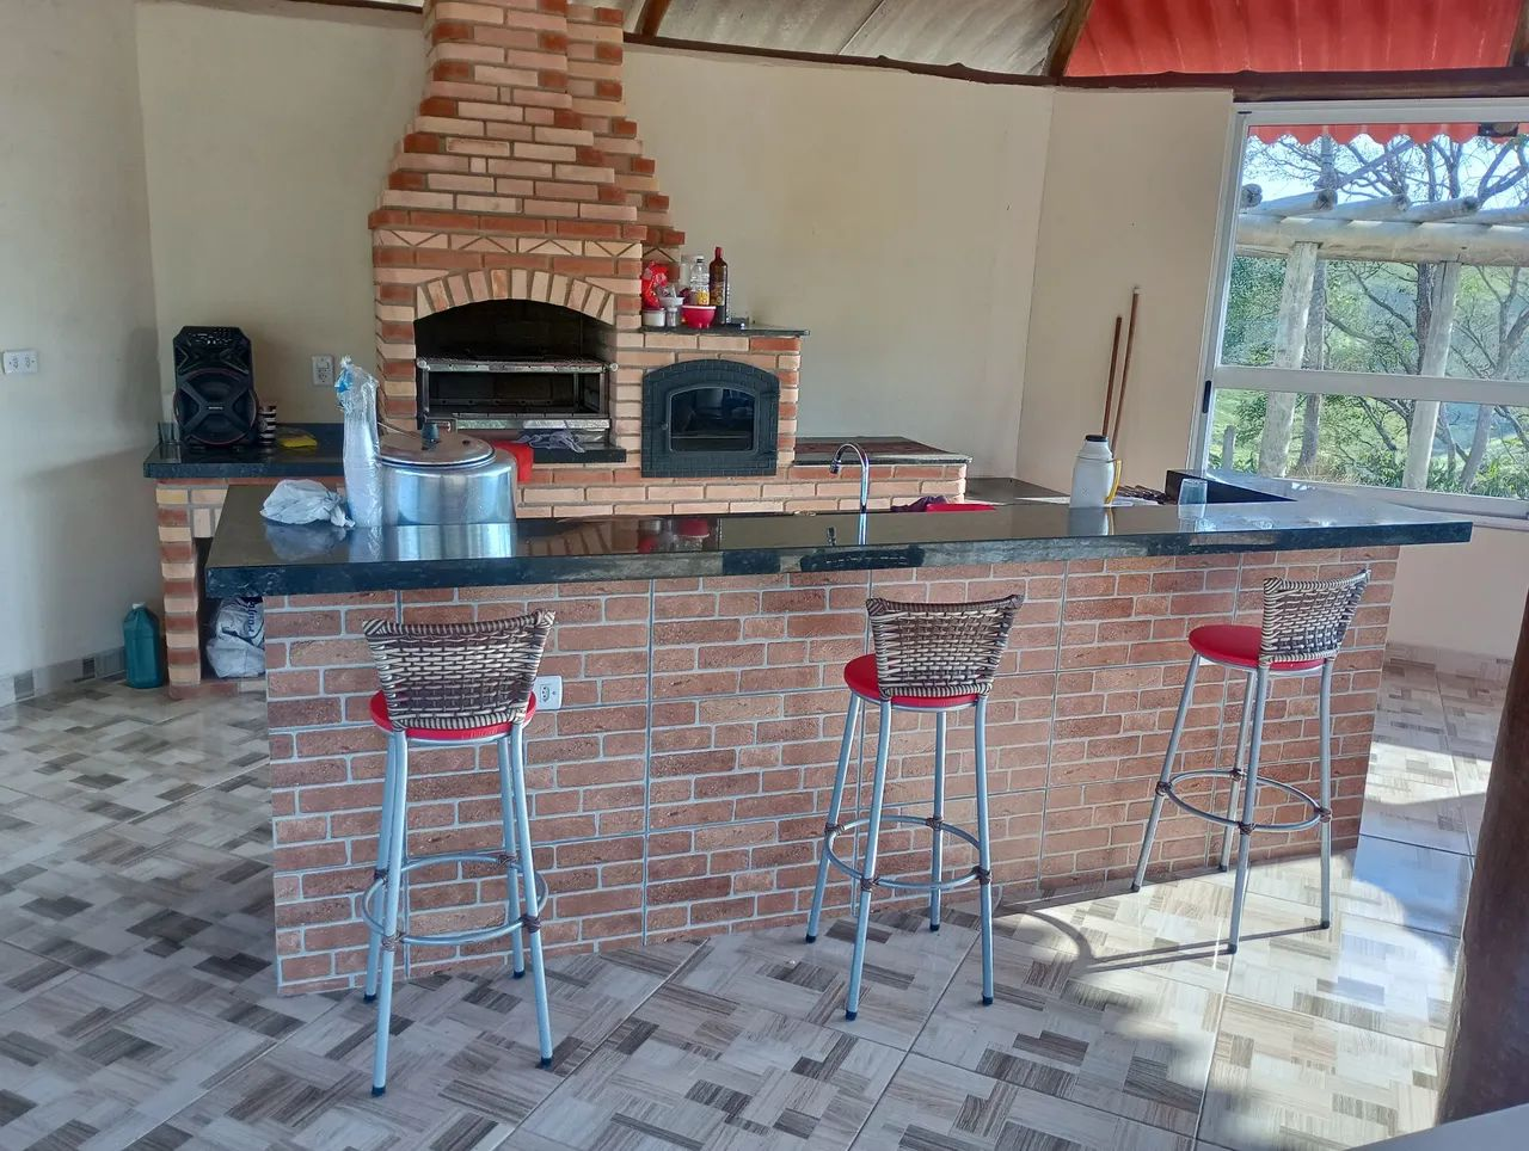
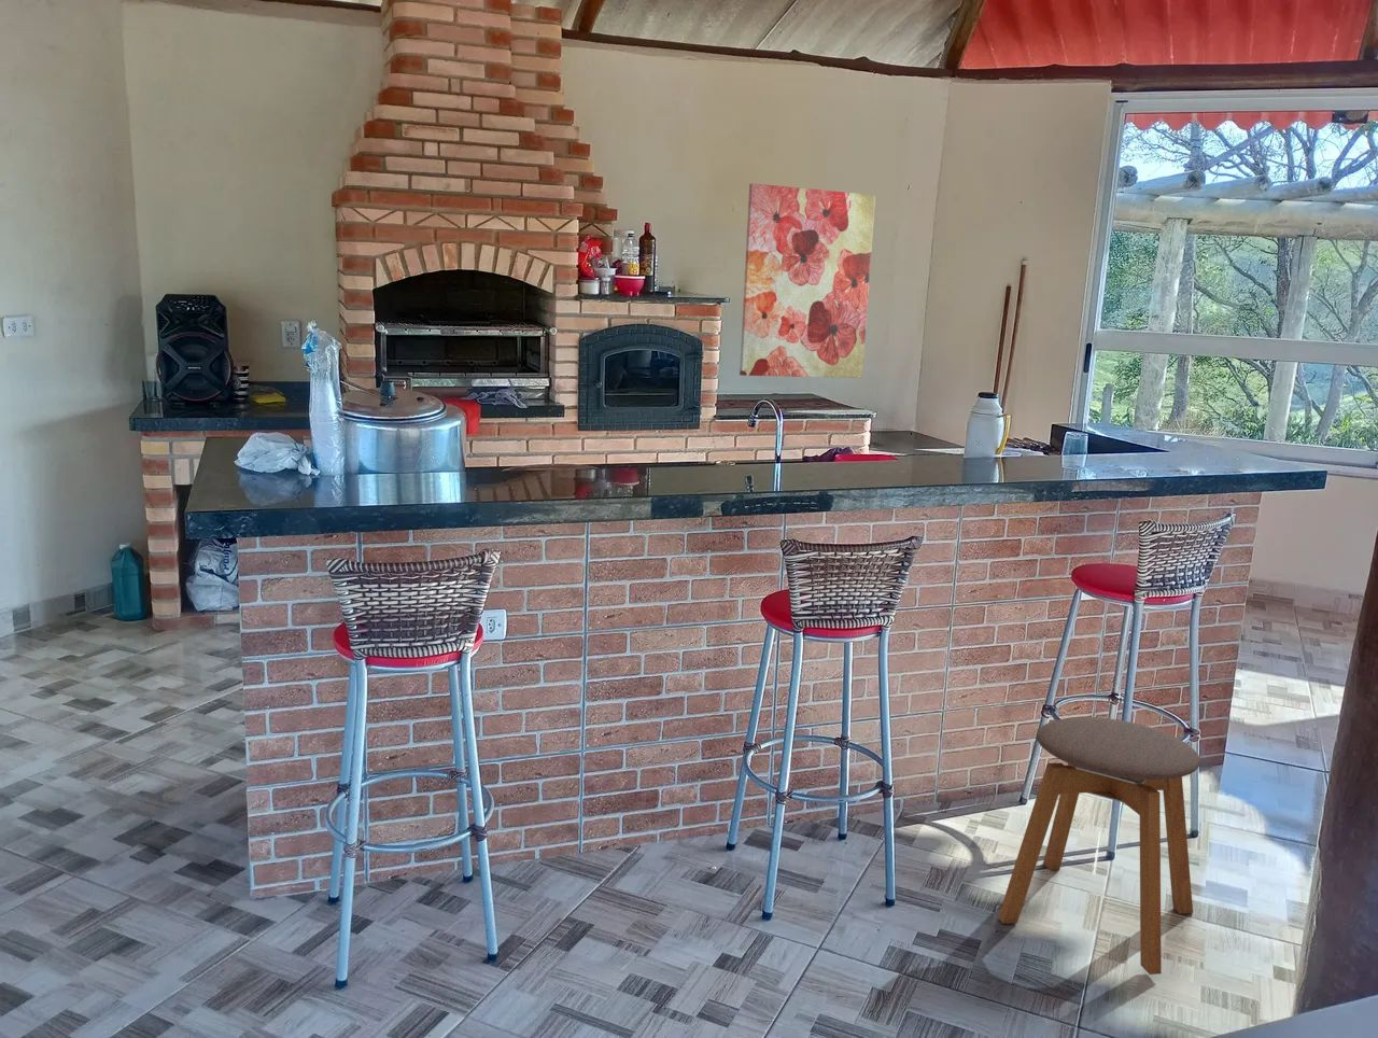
+ wall art (808, 285)
+ stool (1115, 800)
